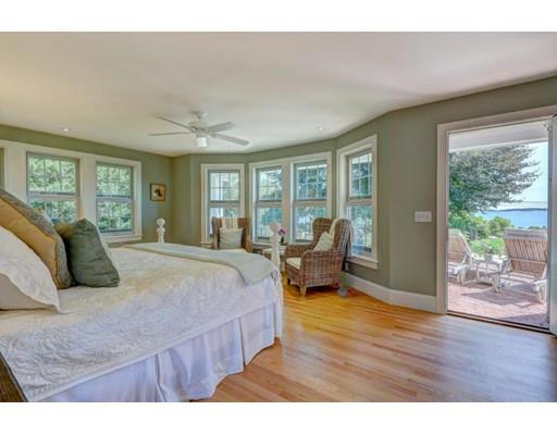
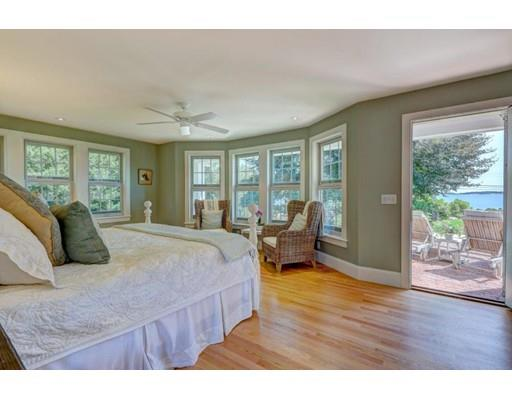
- potted plant (344, 282)
